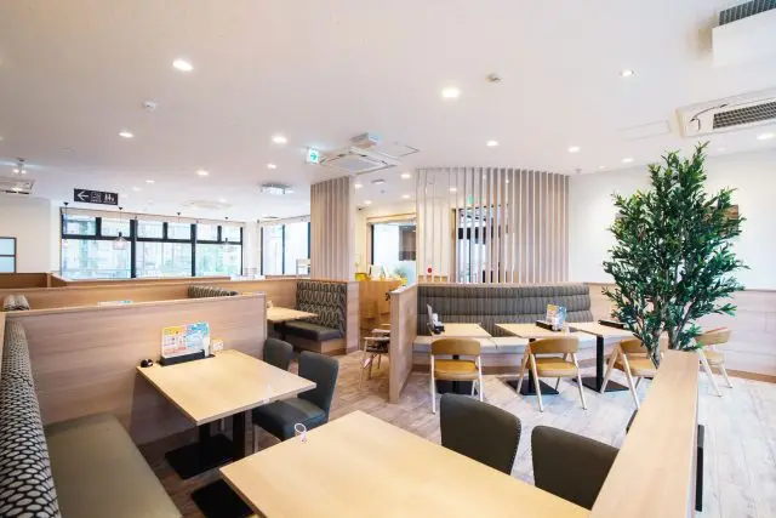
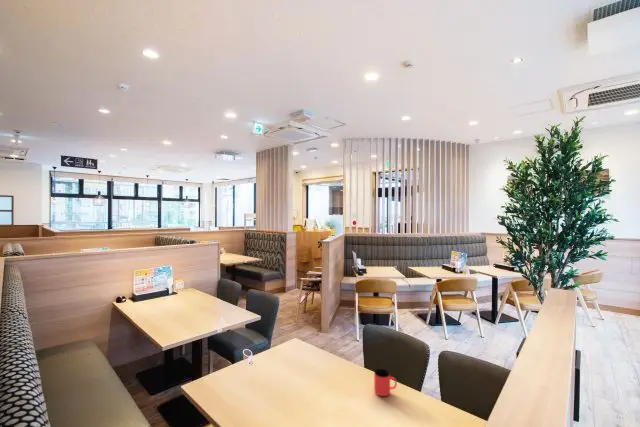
+ cup (385, 382)
